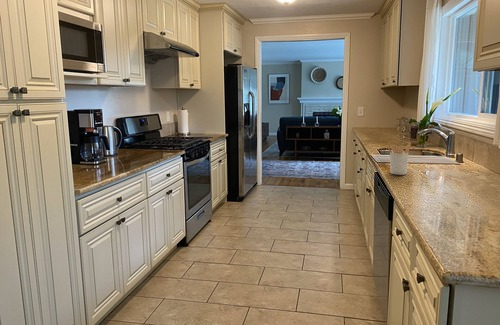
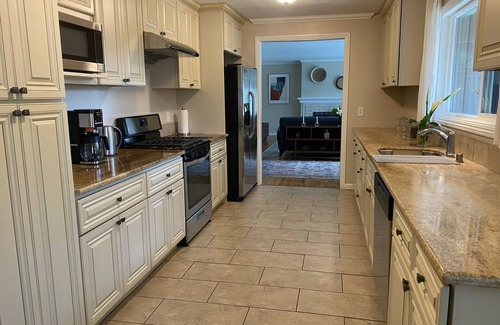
- utensil holder (398, 158)
